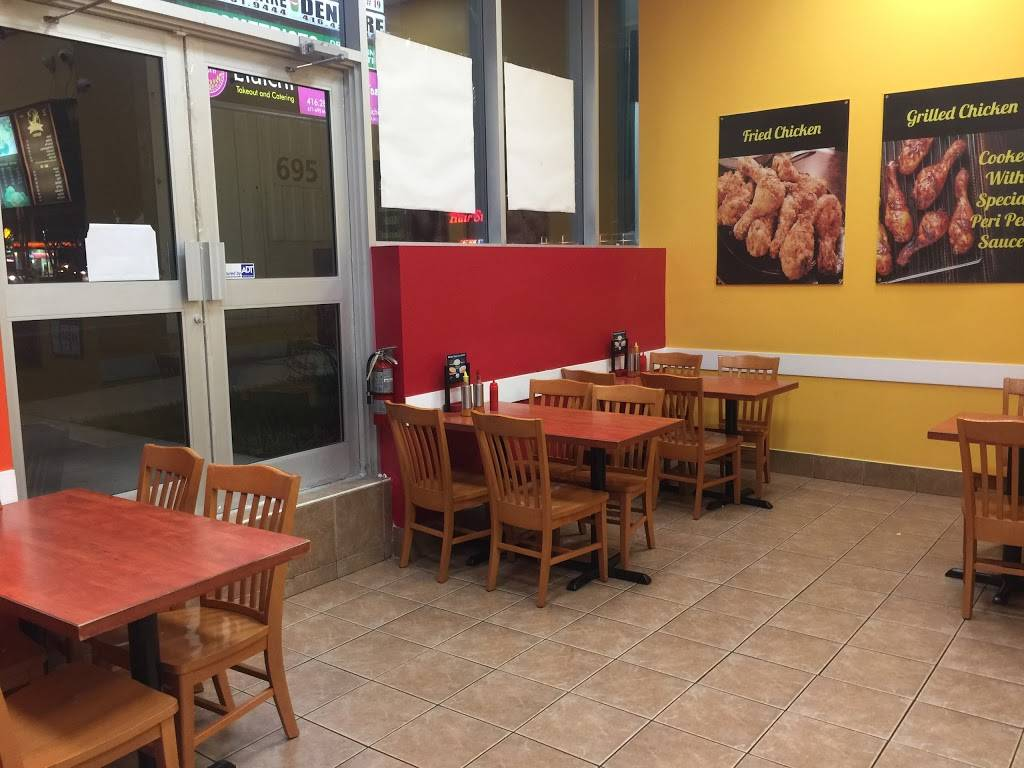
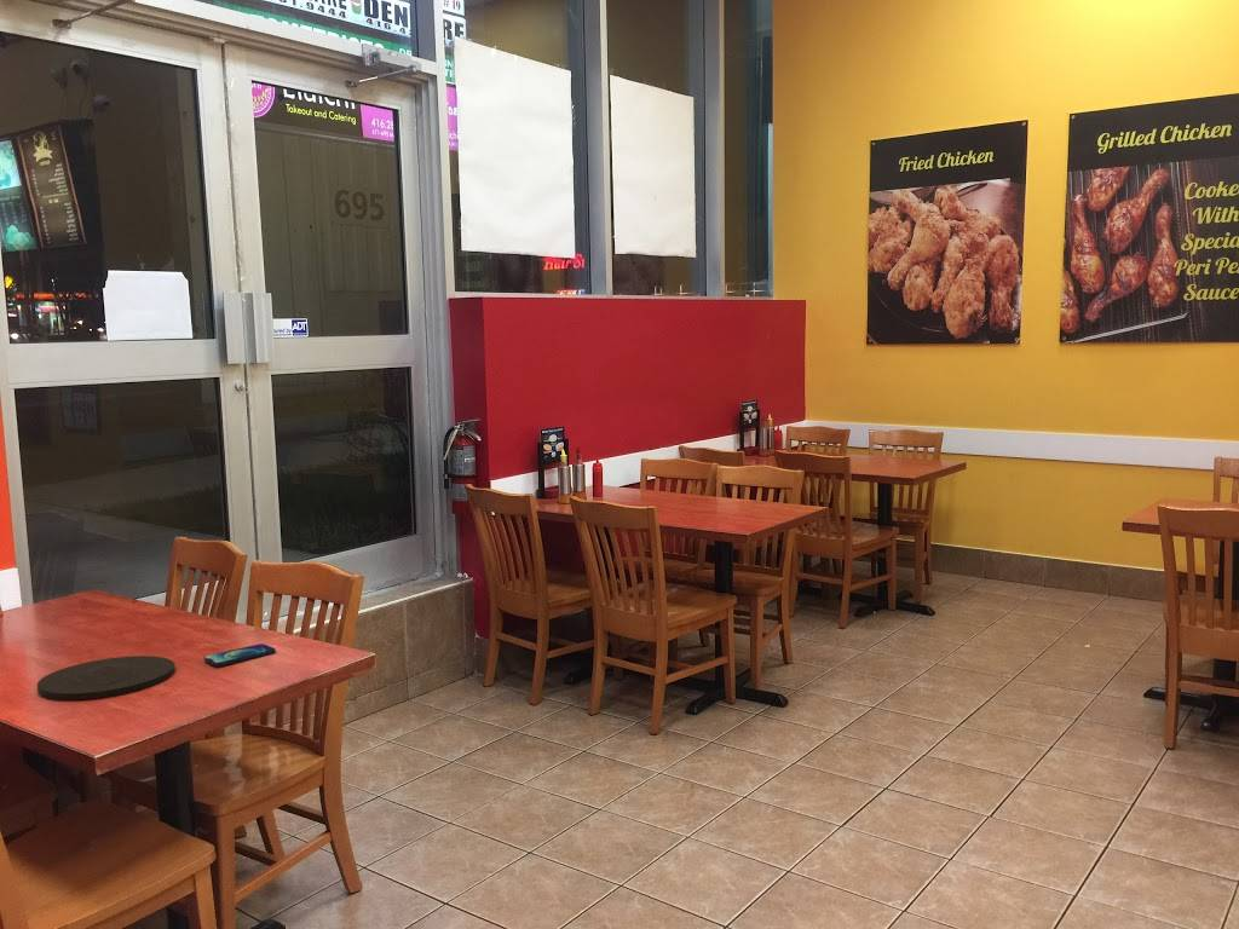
+ plate (106, 673)
+ smartphone (240, 654)
